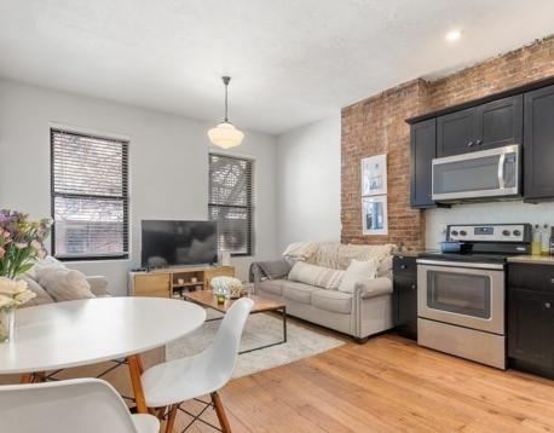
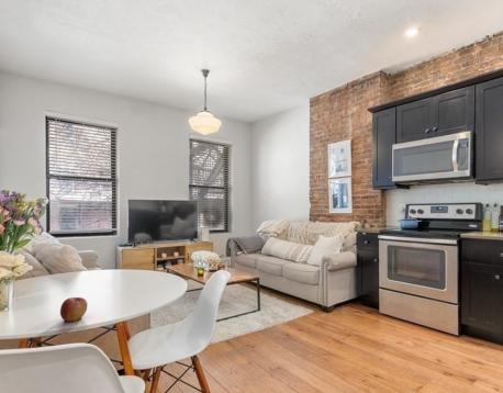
+ apple (74, 307)
